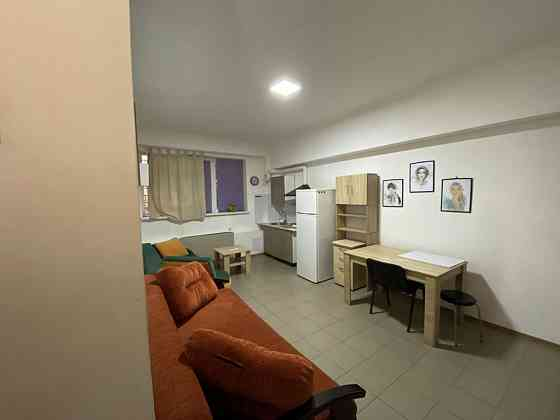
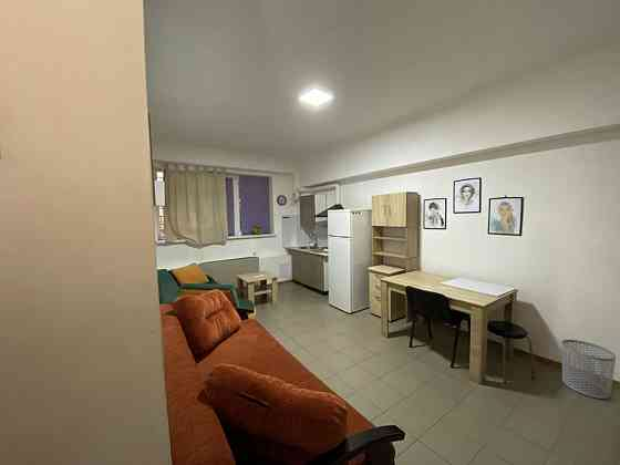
+ waste bin (586, 369)
